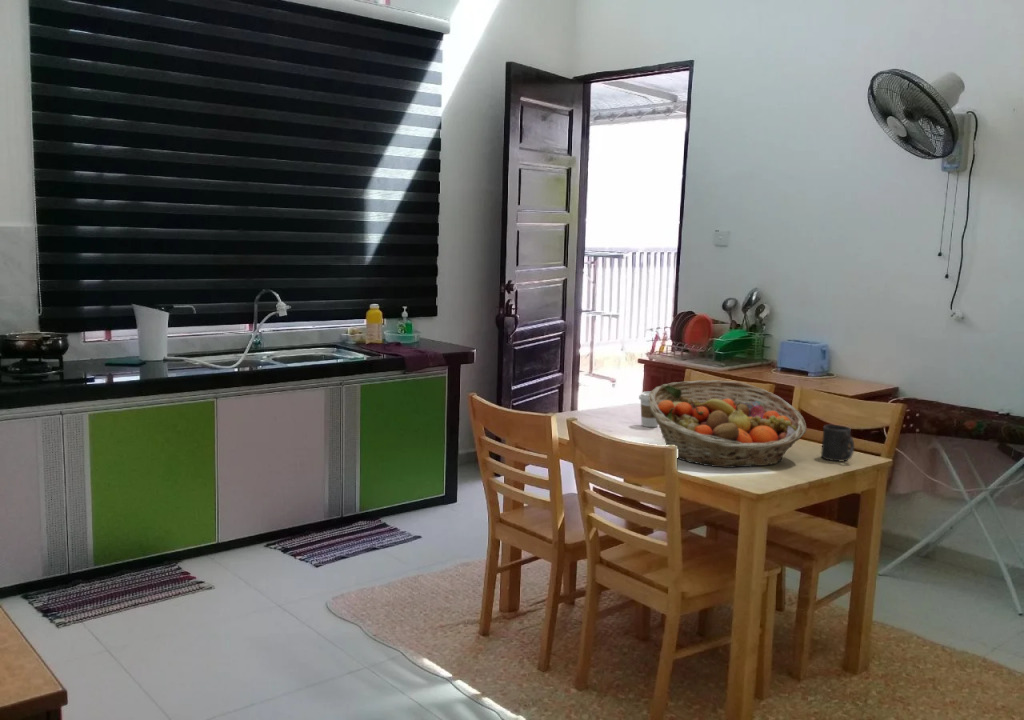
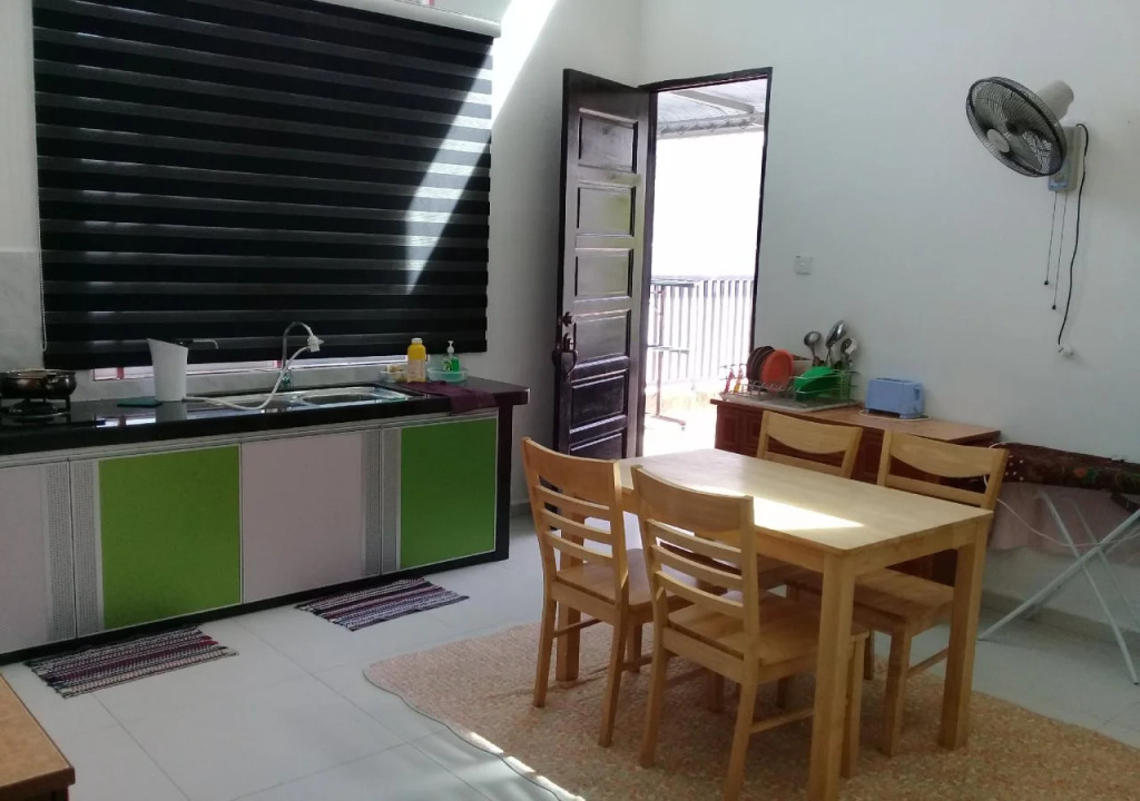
- mug (839, 444)
- fruit basket (724, 422)
- coffee cup (649, 409)
